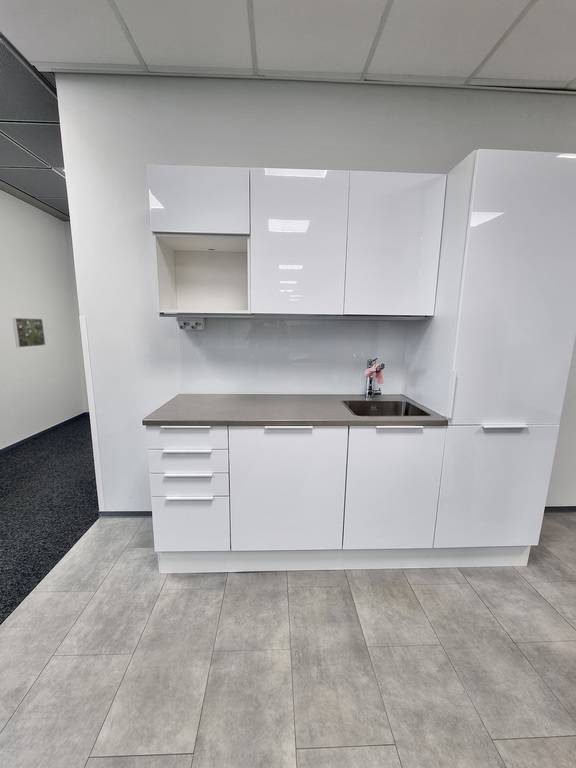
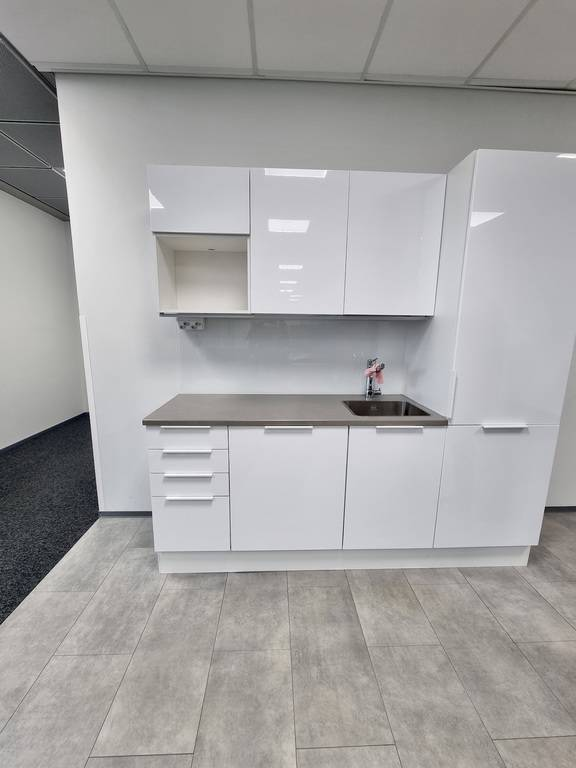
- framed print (30, 332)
